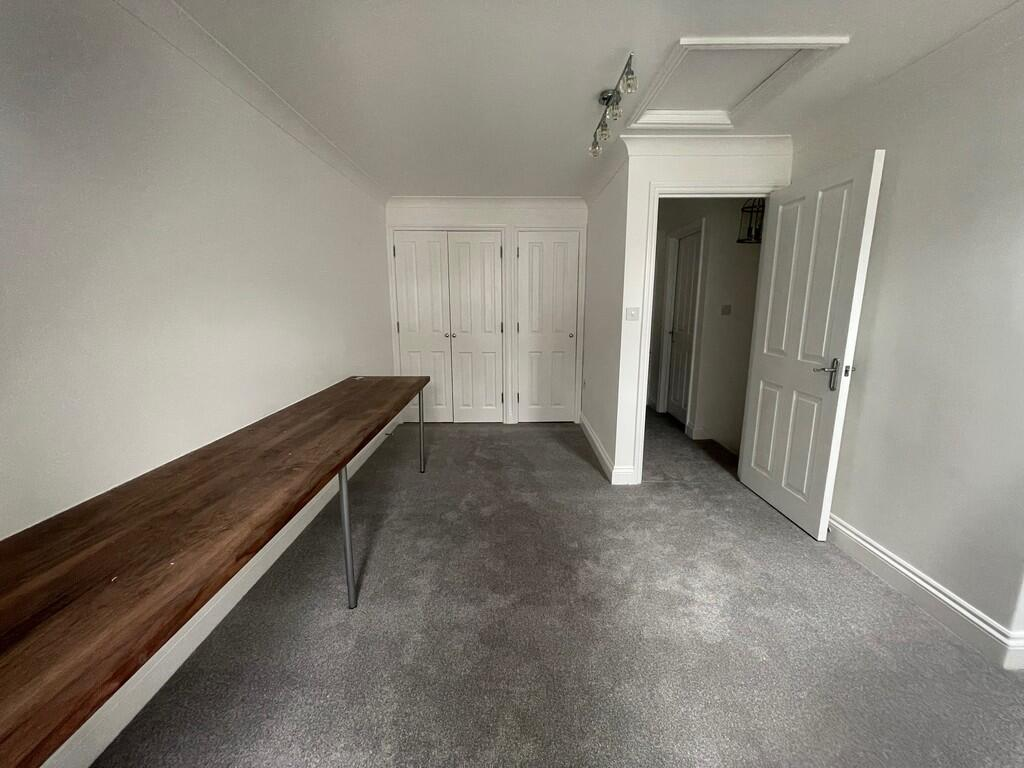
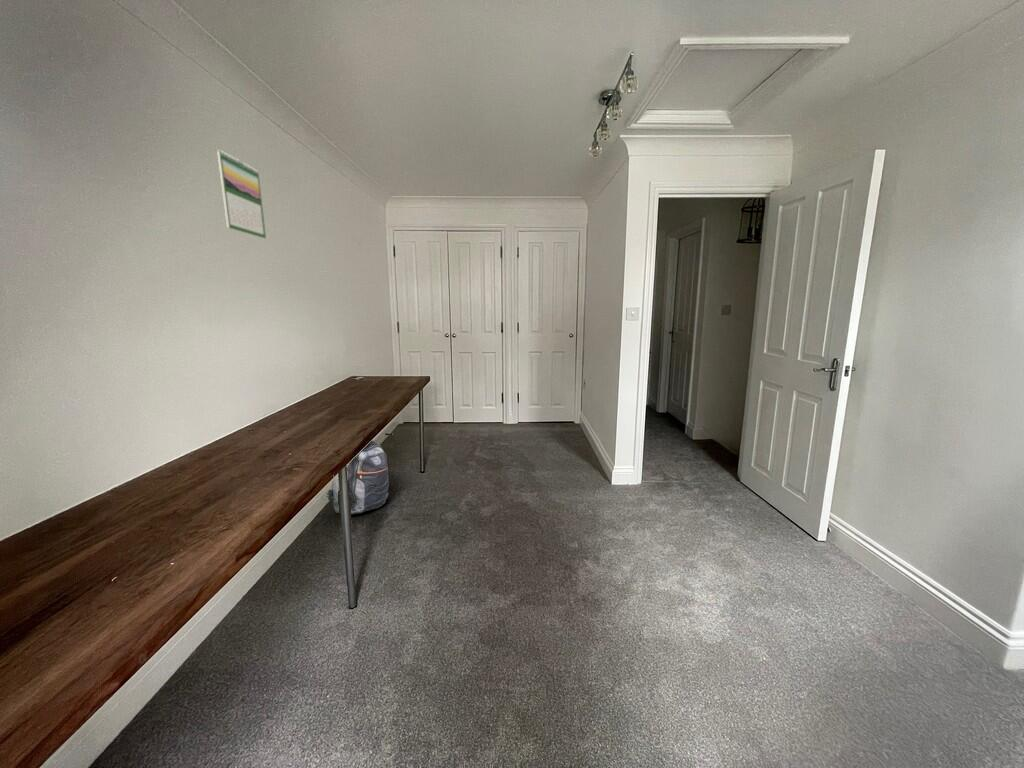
+ calendar (243, 197)
+ backpack (360, 468)
